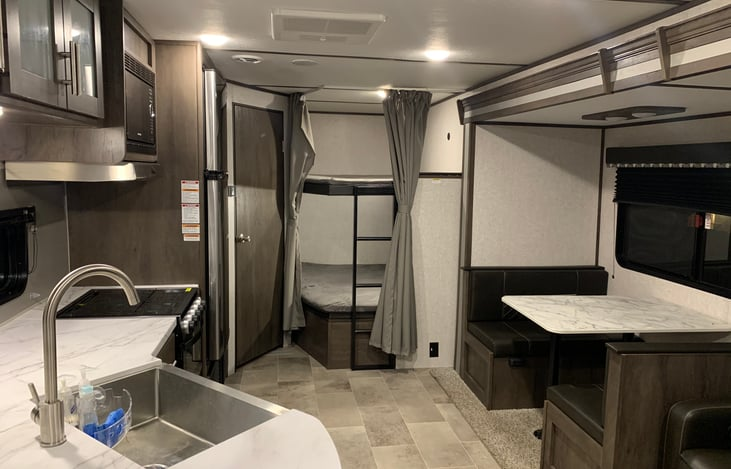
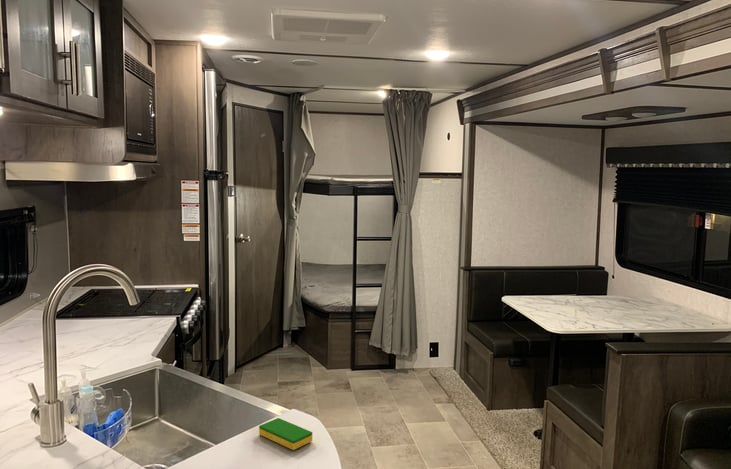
+ dish sponge (285, 433)
